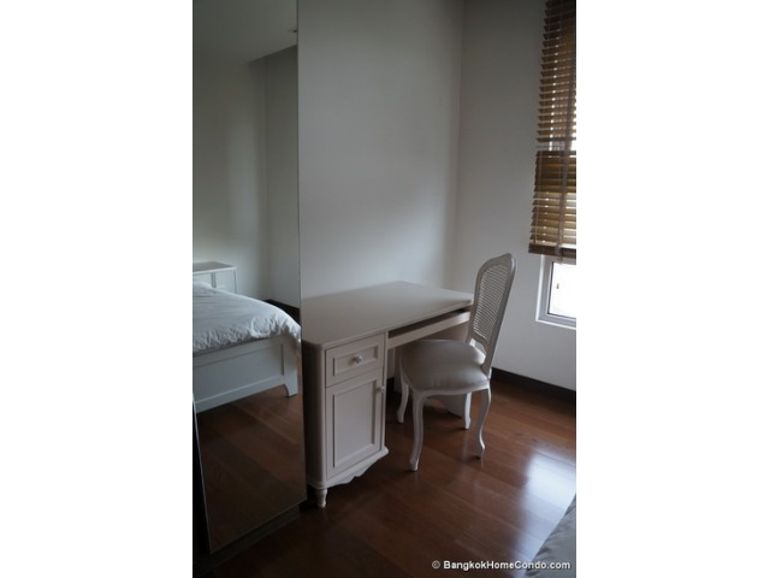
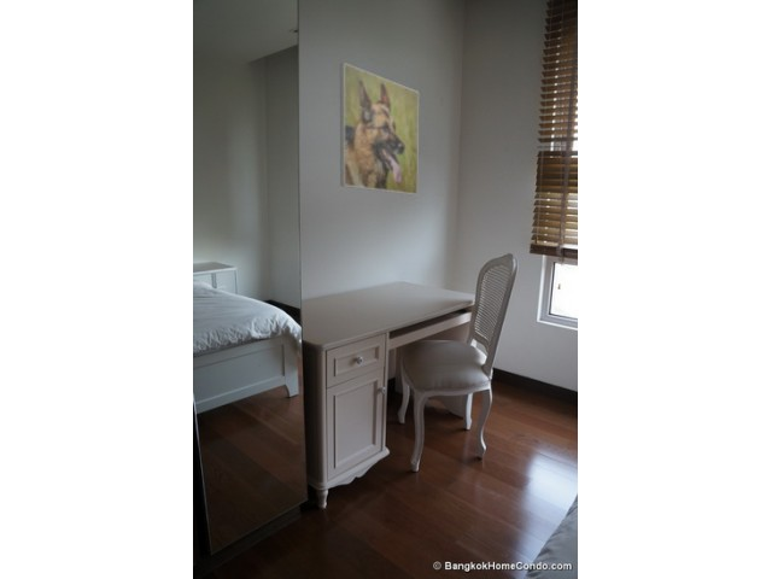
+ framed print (381, 135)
